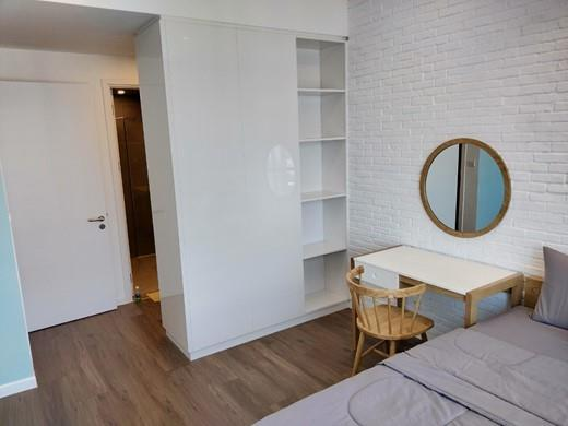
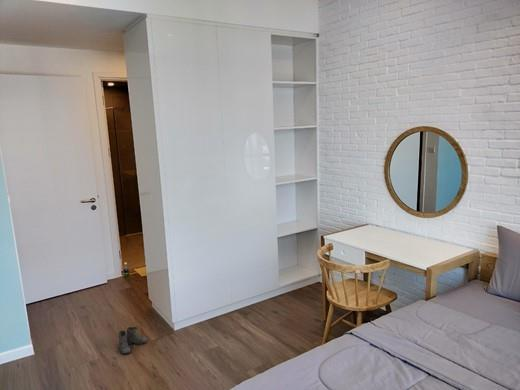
+ boots (129, 338)
